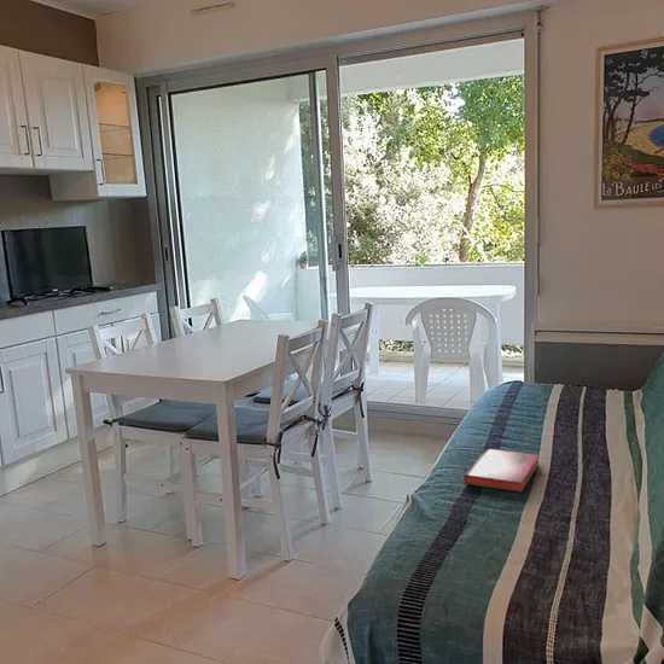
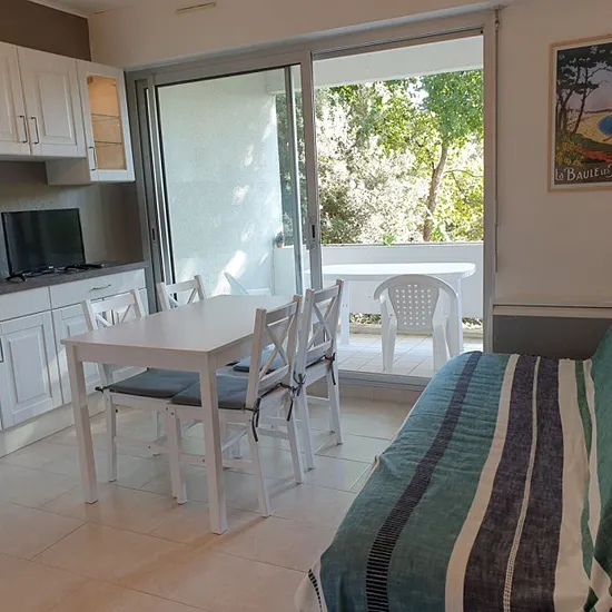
- hardback book (502, 468)
